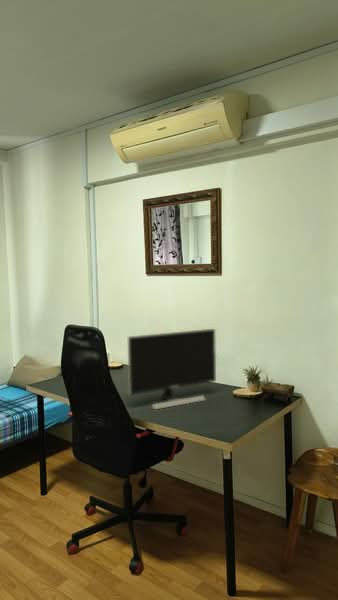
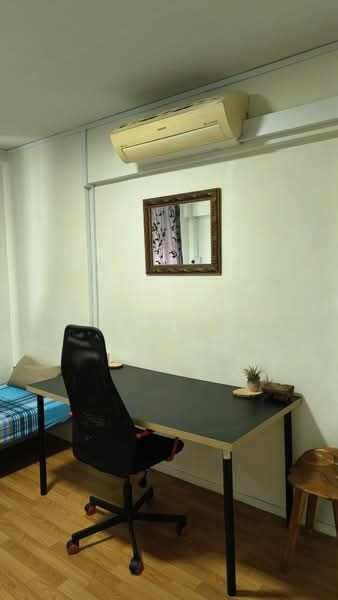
- monitor (172, 366)
